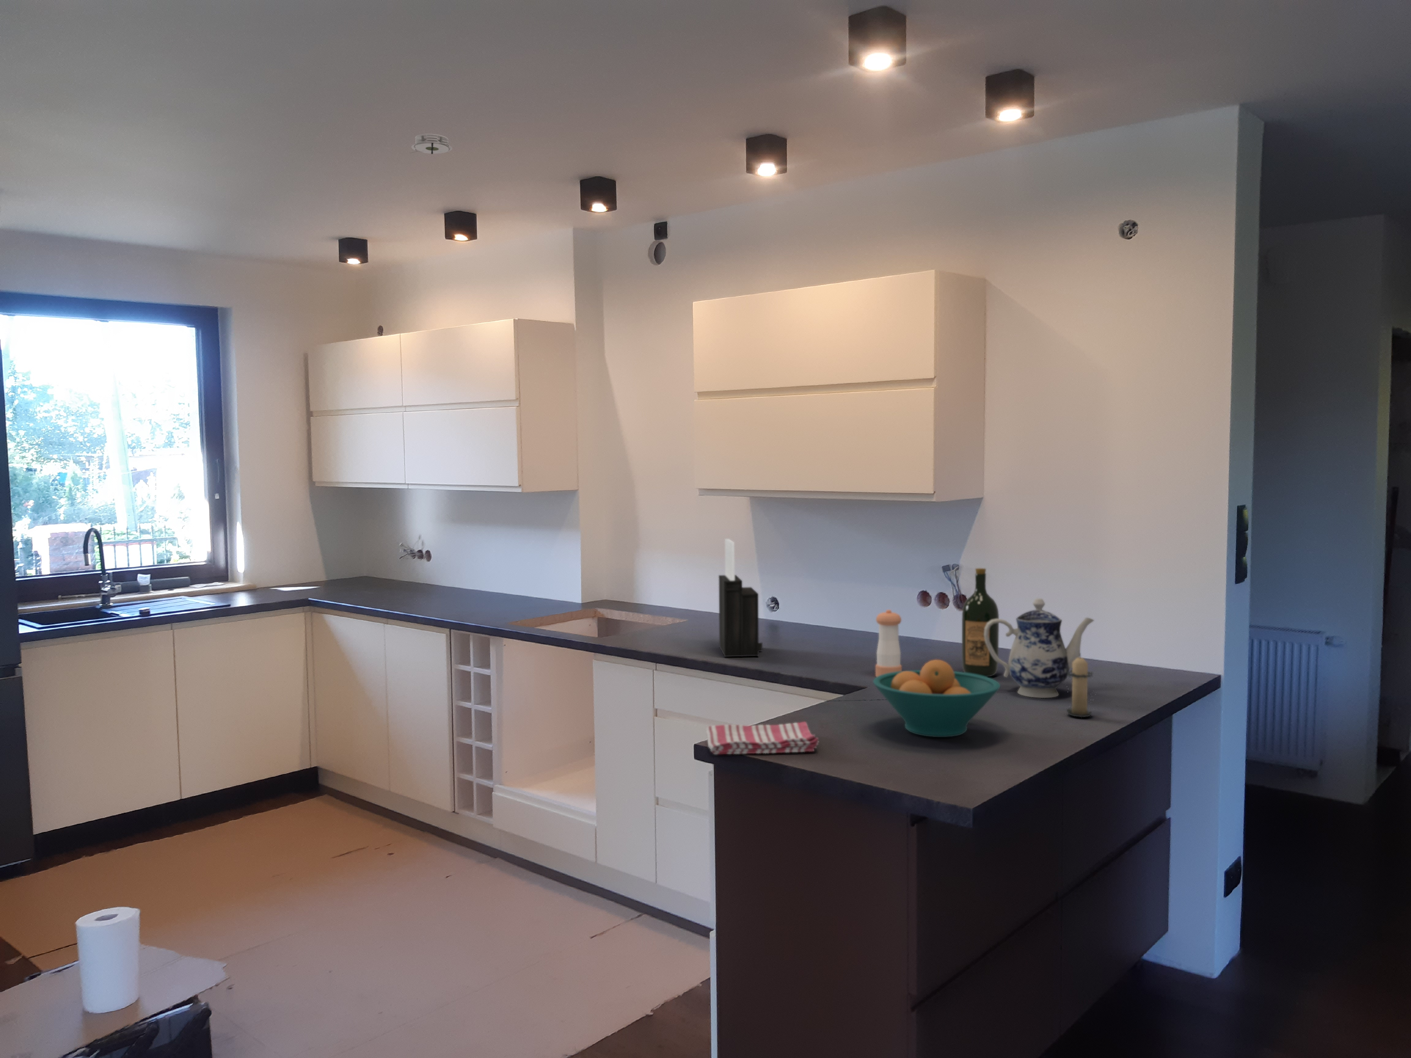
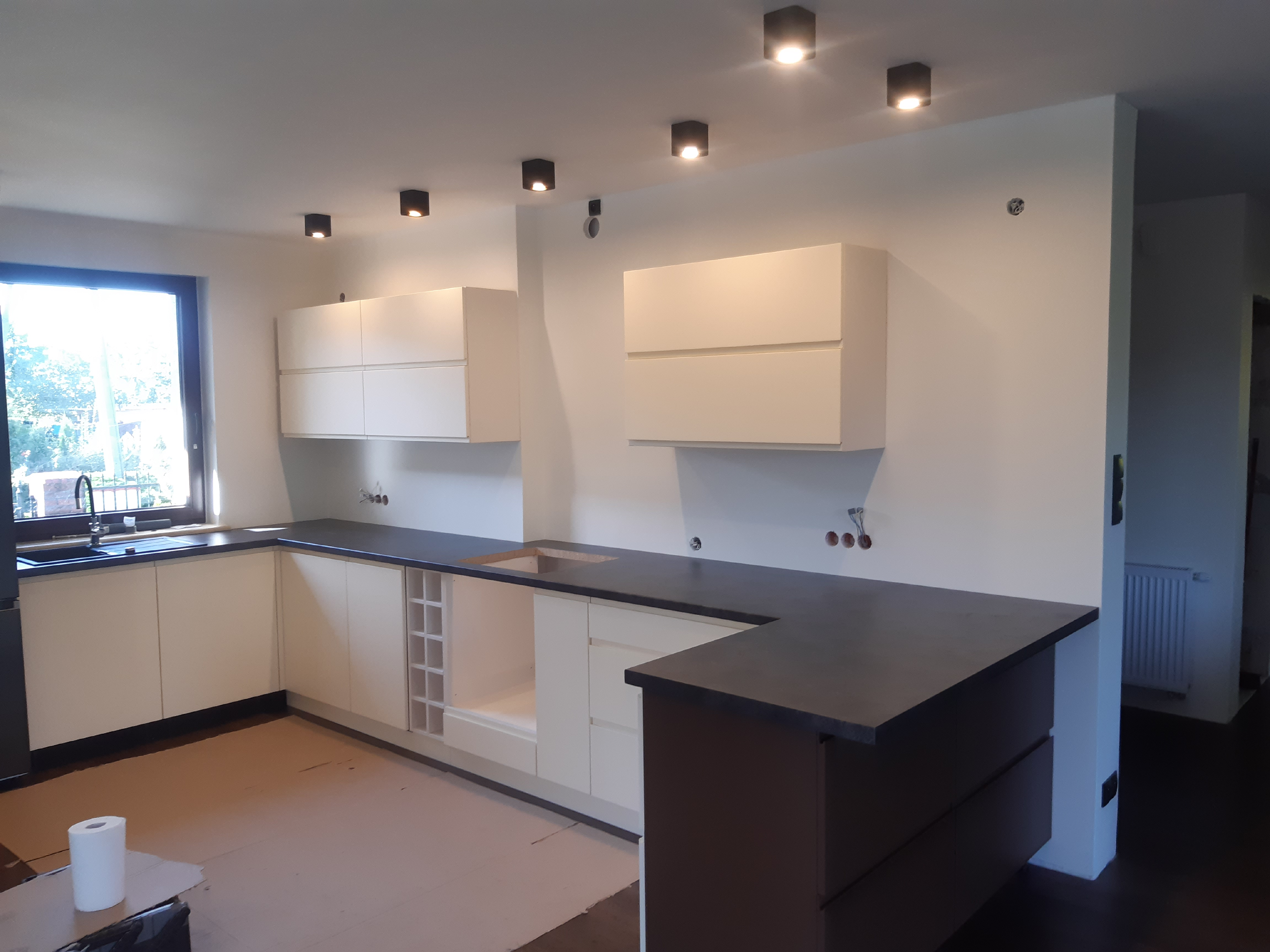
- knife block (742, 596)
- wine bottle (980, 621)
- smoke detector (431, 144)
- teapot (1039, 646)
- candle (1080, 685)
- fruit bowl (935, 695)
- dish towel (760, 735)
- pepper shaker (889, 643)
